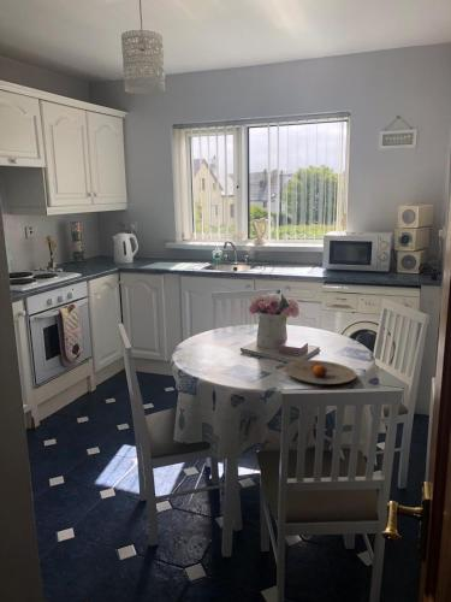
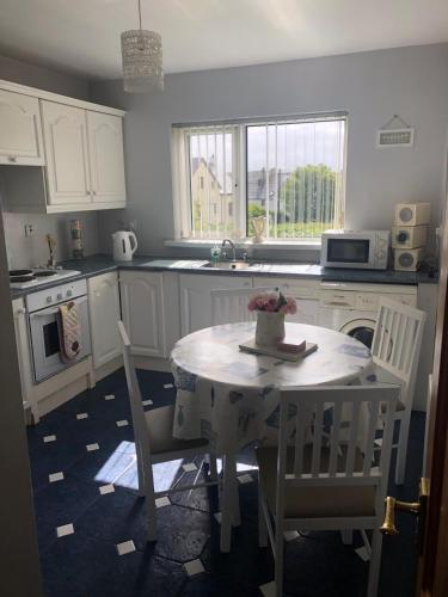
- plate (319, 367)
